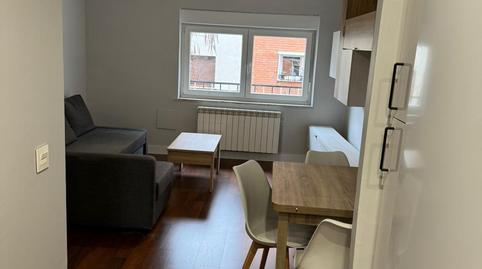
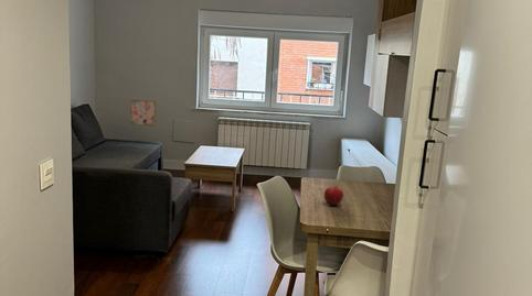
+ fruit (333, 195)
+ wall art (142, 112)
